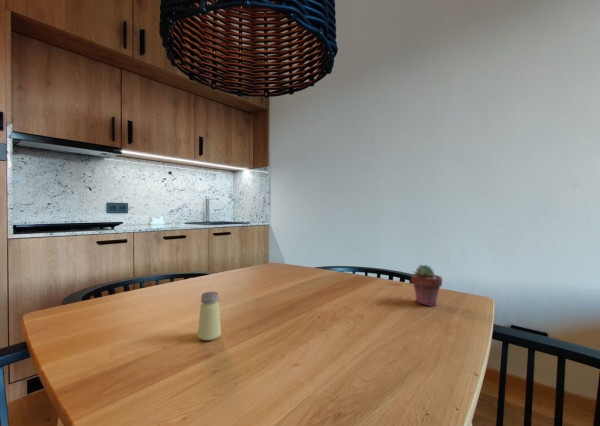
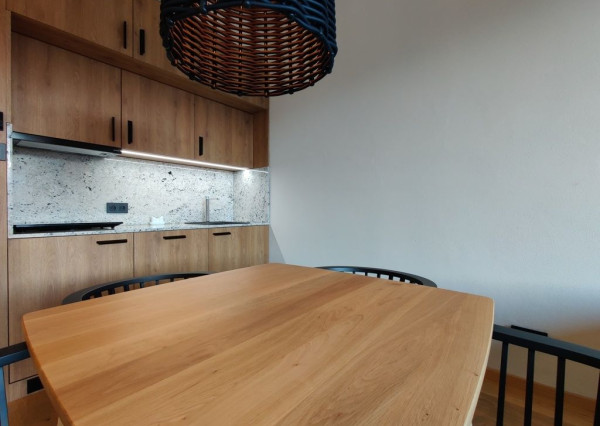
- potted succulent (426, 283)
- saltshaker (209, 314)
